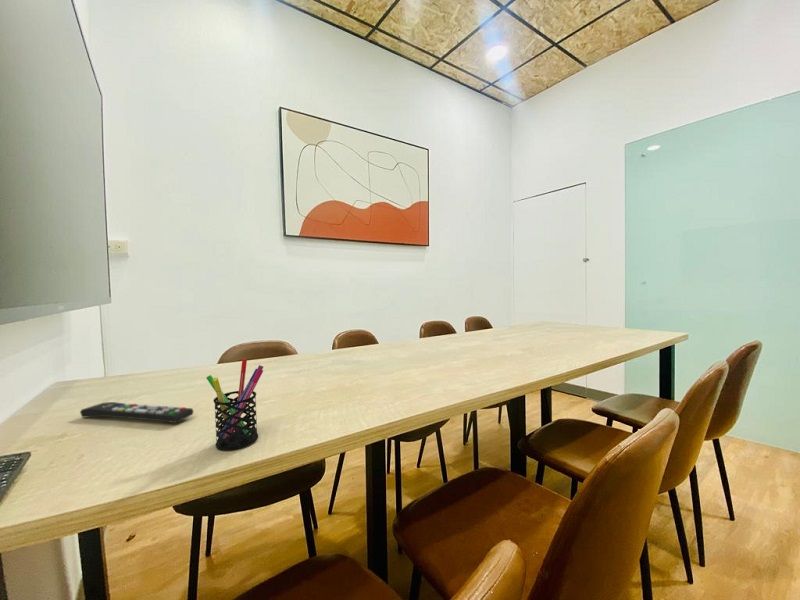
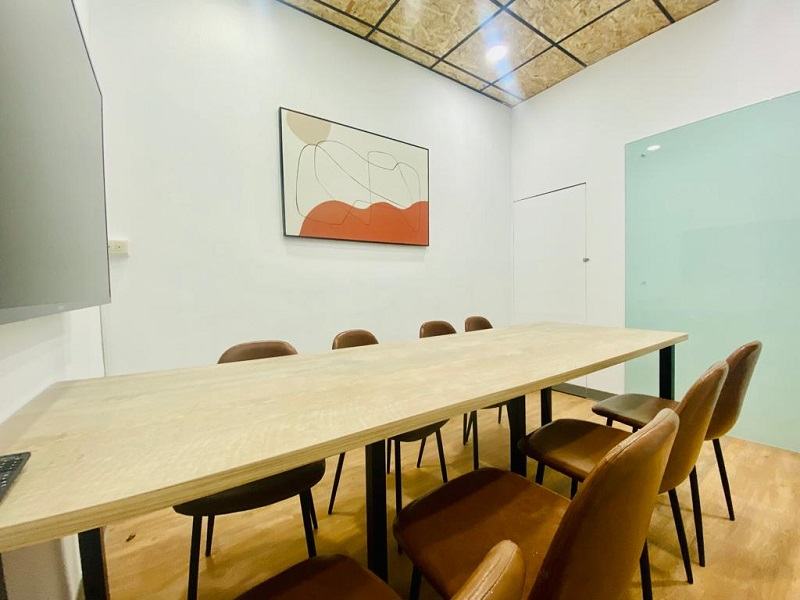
- pen holder (232, 401)
- remote control (136, 412)
